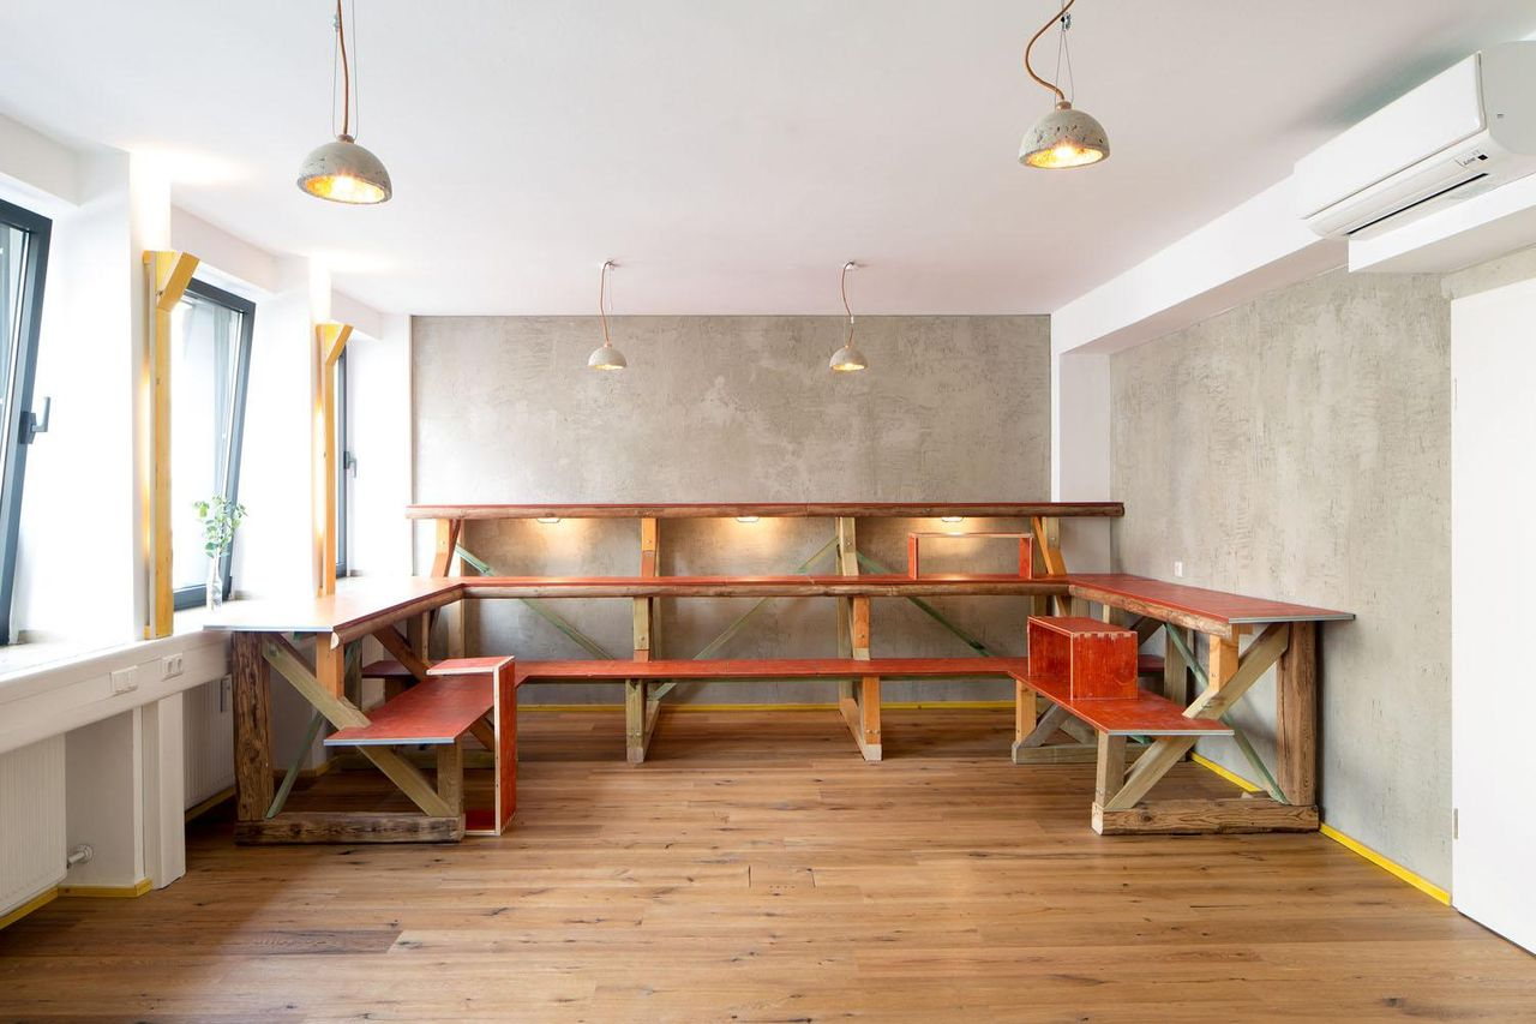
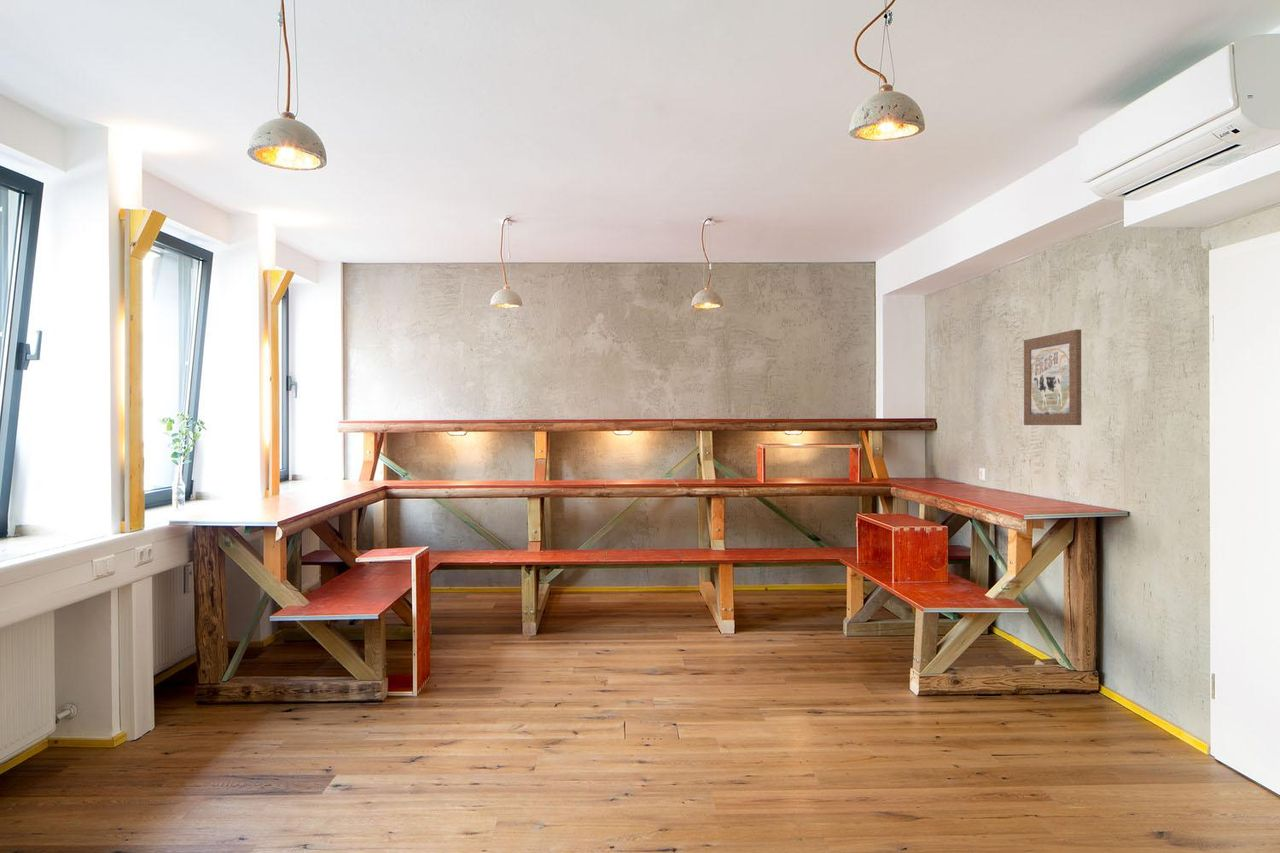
+ wall art (1050, 380)
